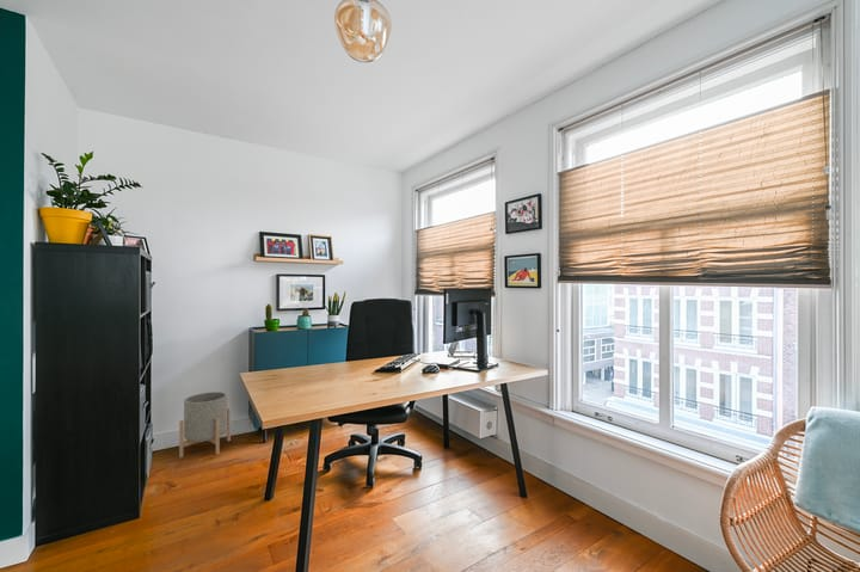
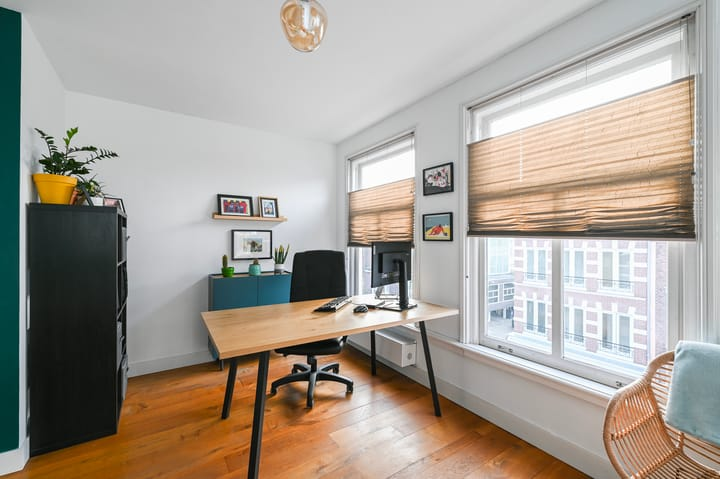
- planter (205, 423)
